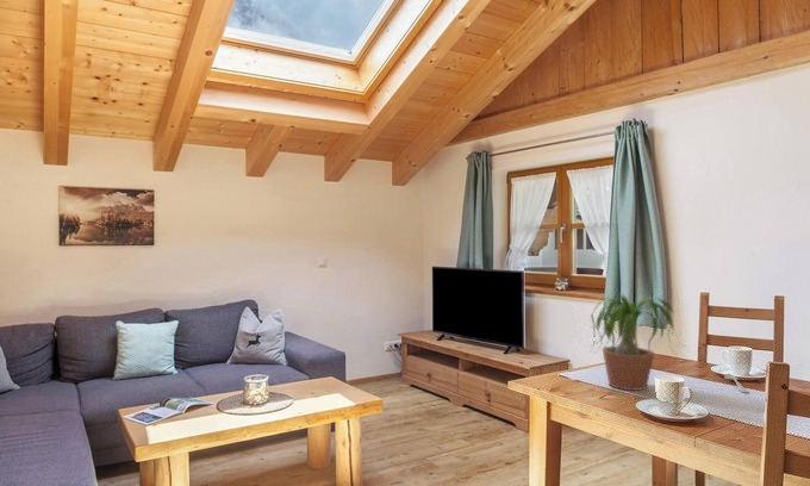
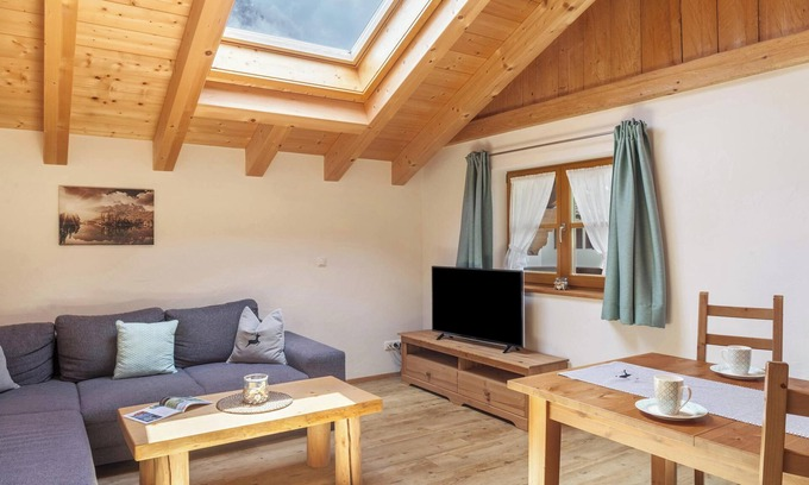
- potted plant (628, 338)
- spoon (736, 382)
